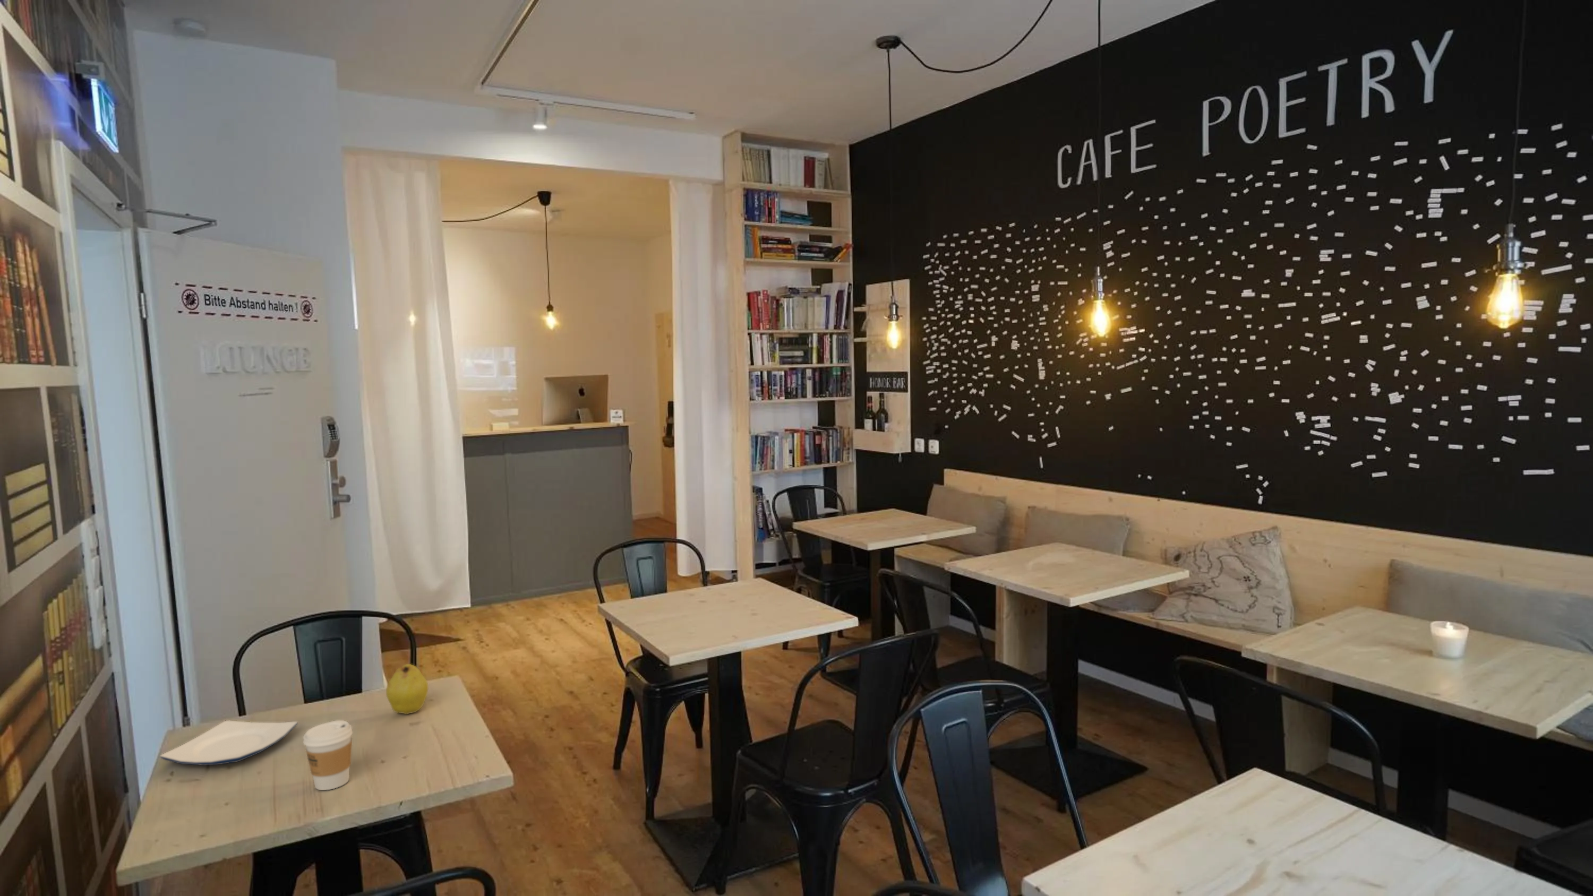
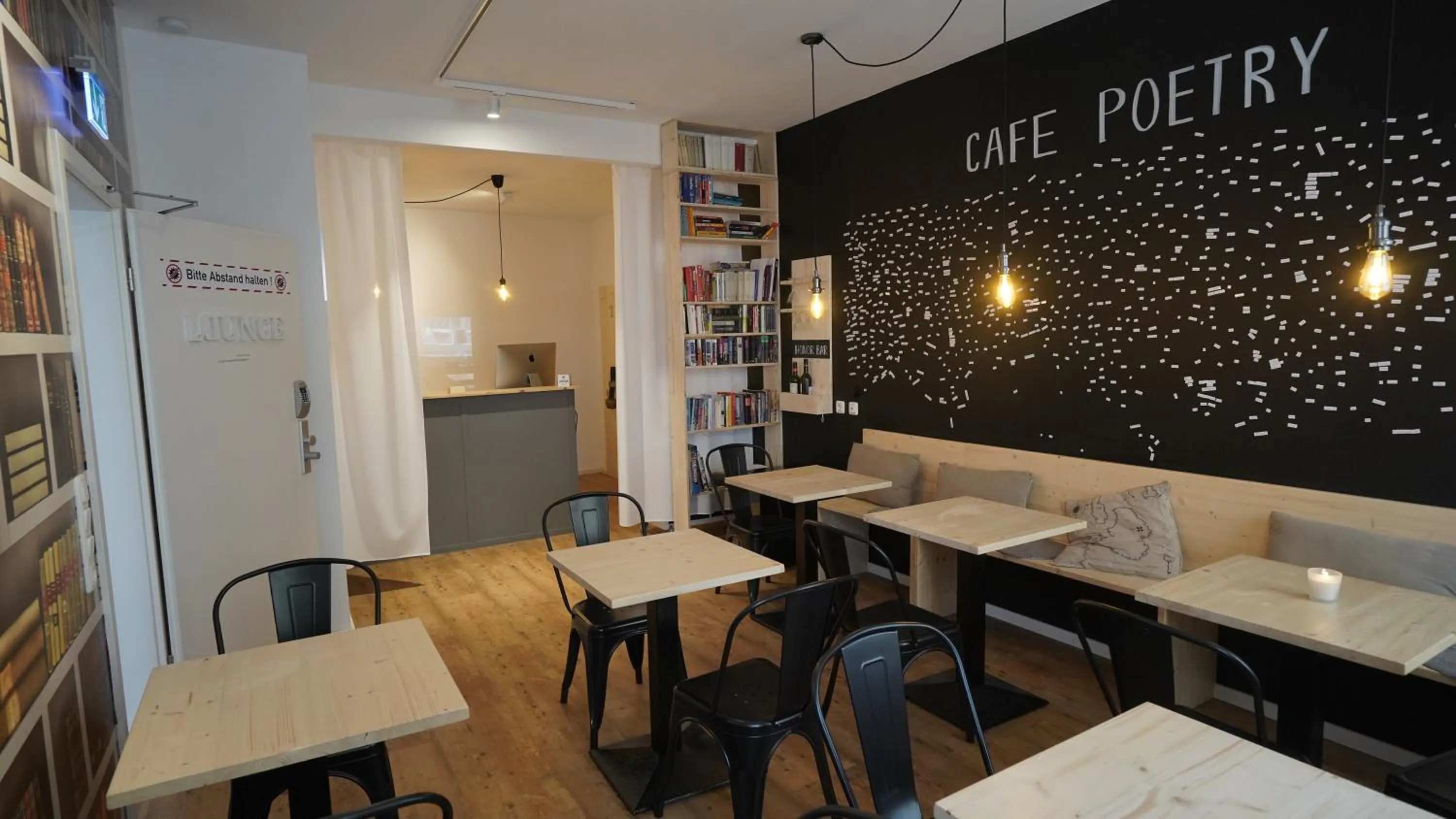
- fruit (407, 688)
- plate (232, 744)
- coffee cup (329, 755)
